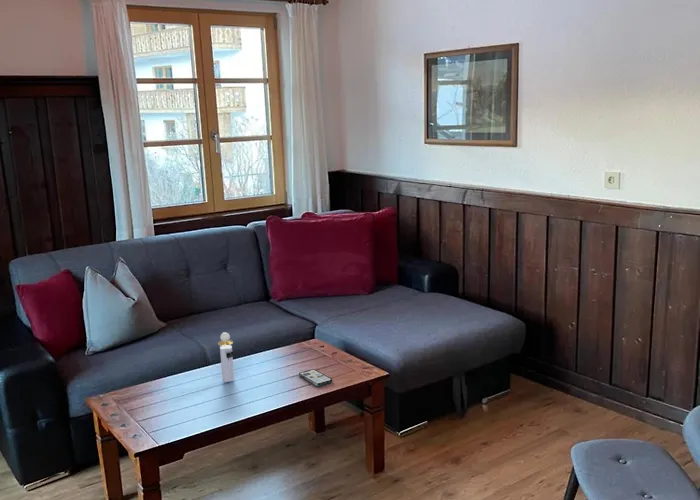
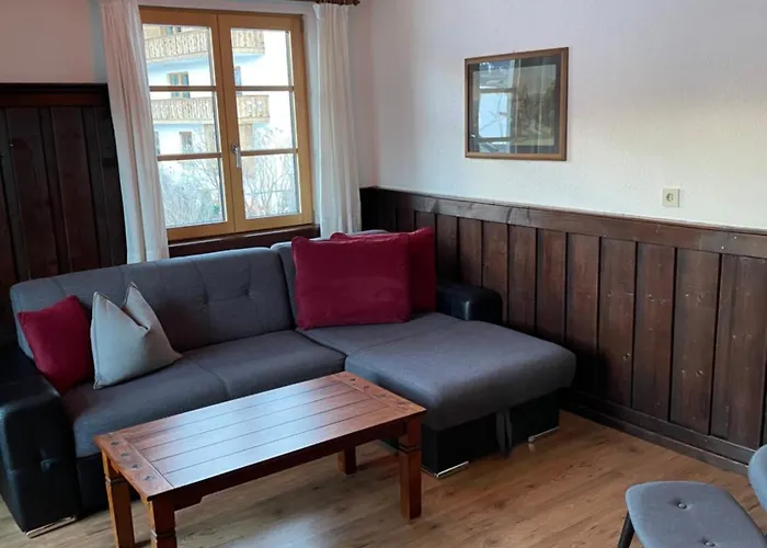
- perfume bottle (226, 357)
- phone case (315, 377)
